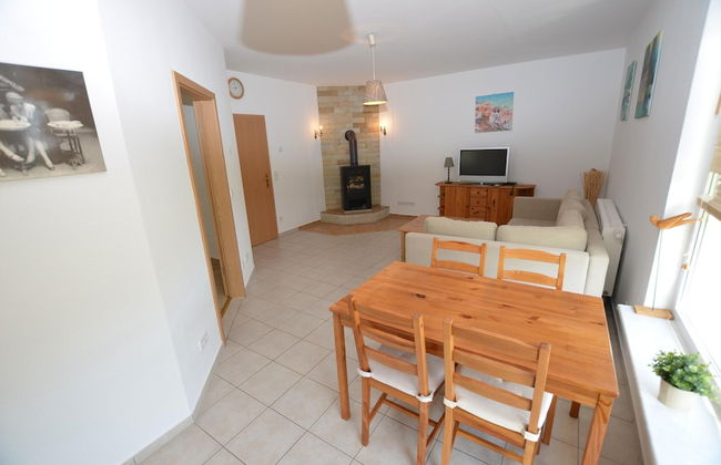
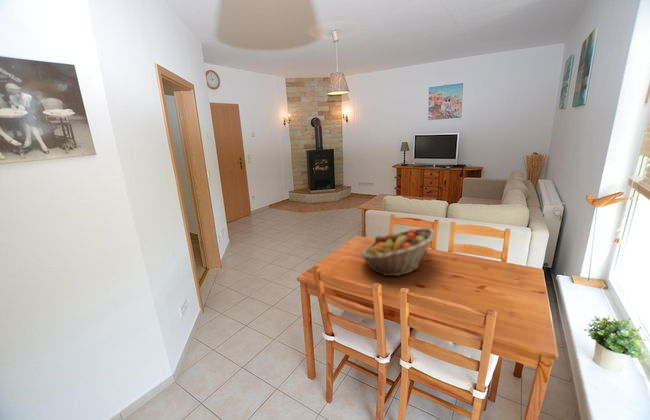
+ fruit basket (397, 248)
